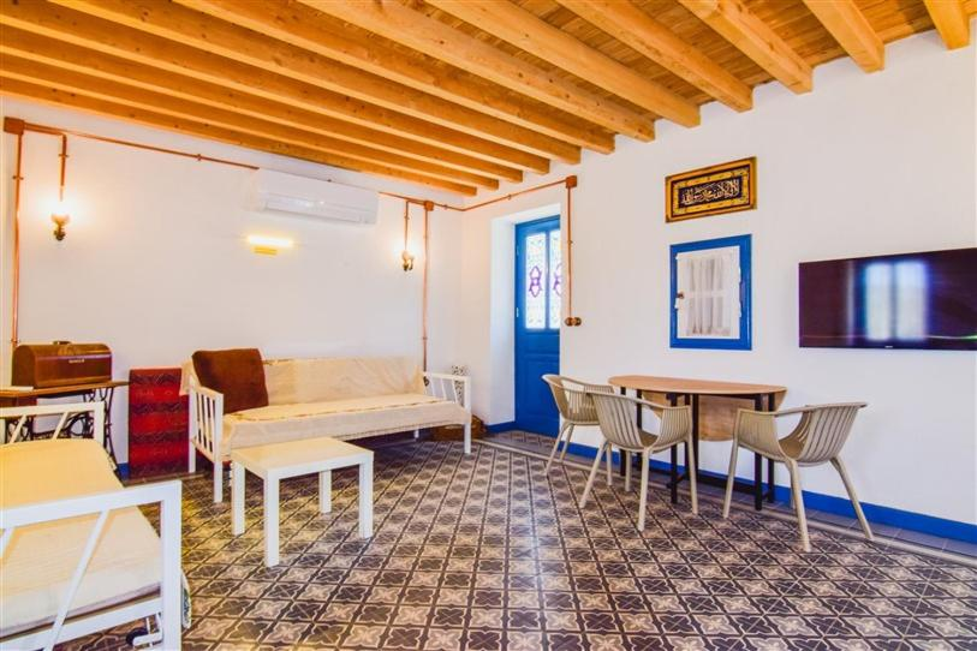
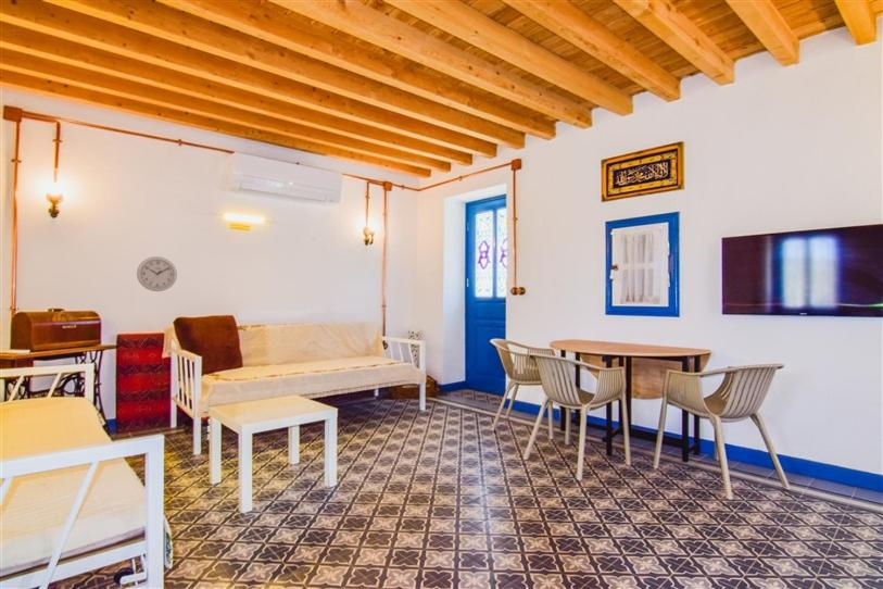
+ wall clock (157, 274)
